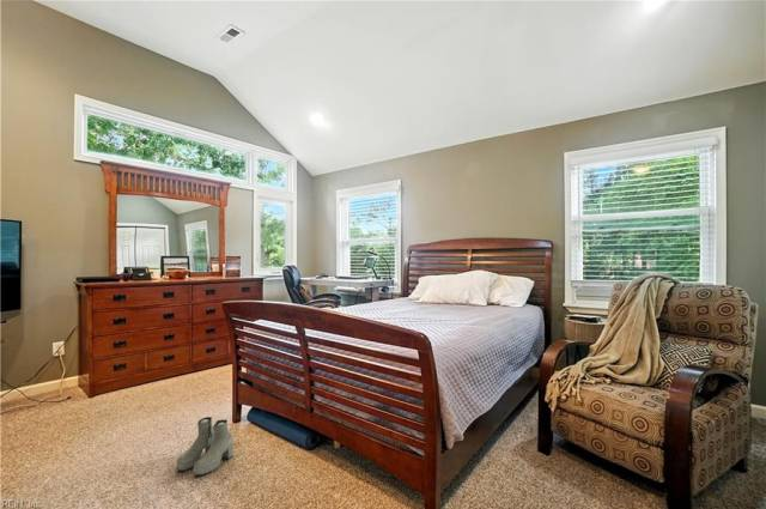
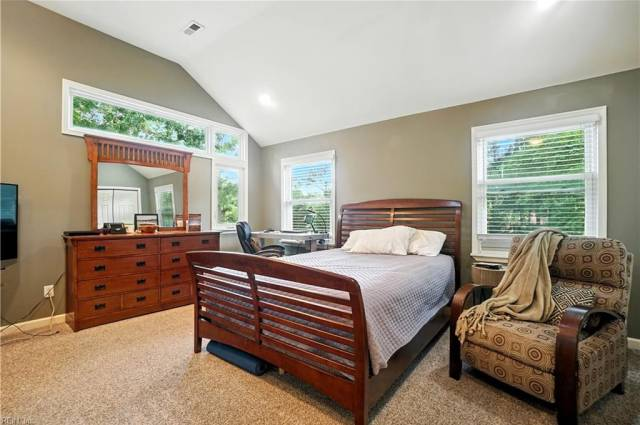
- boots (206, 443)
